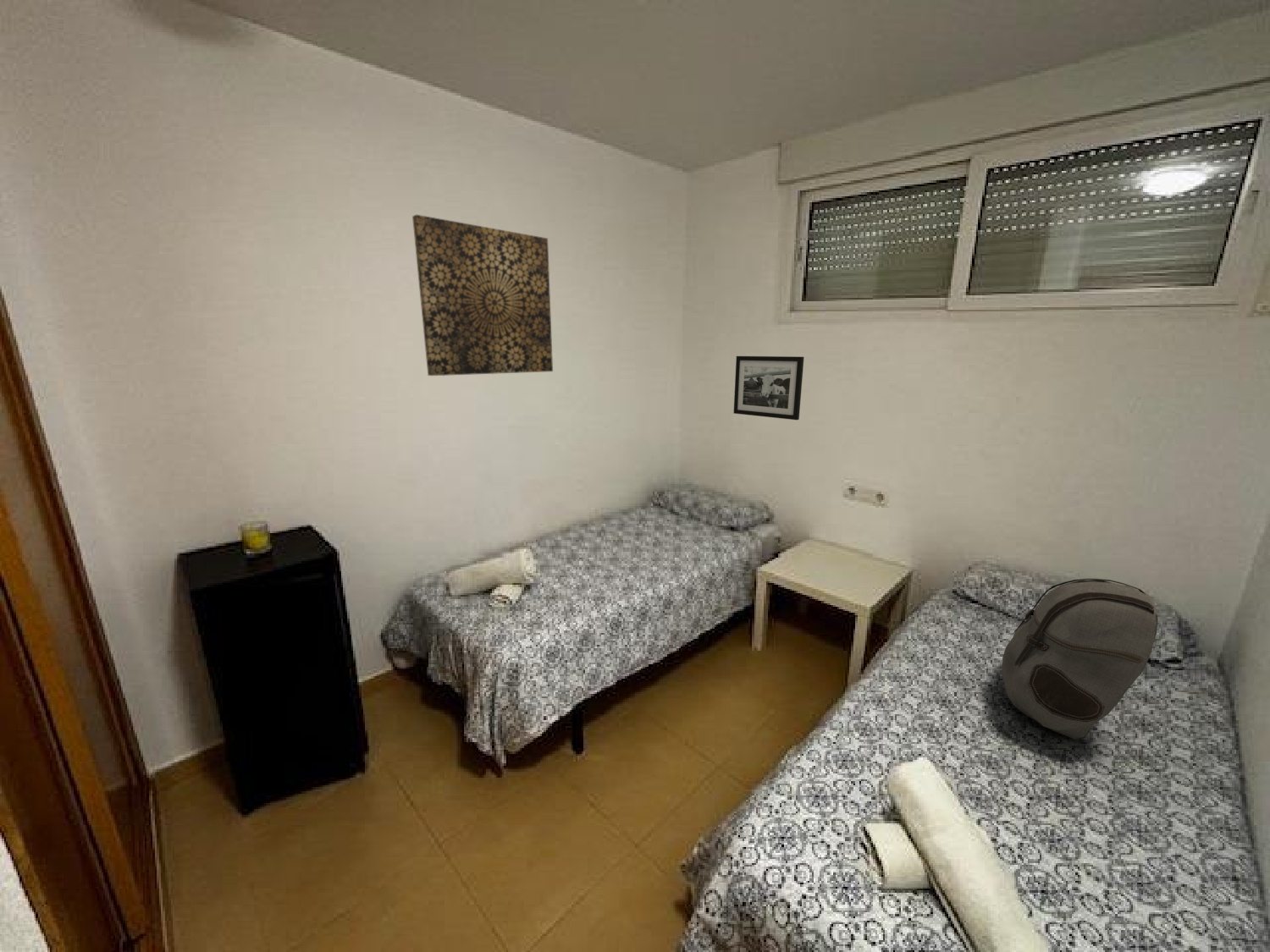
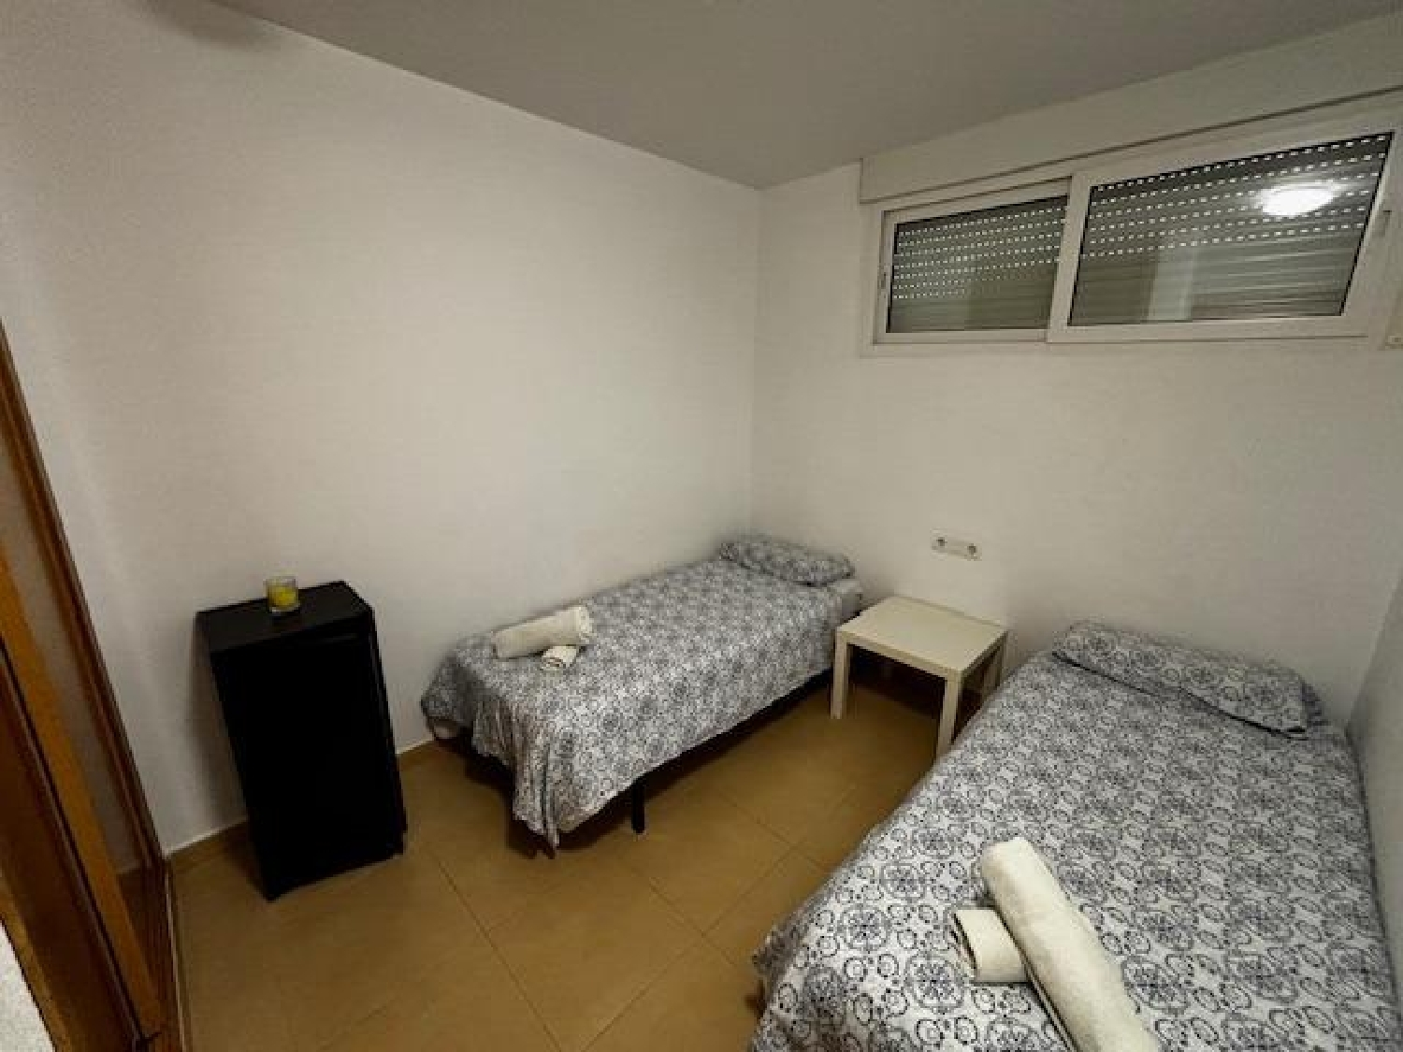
- wall art (491, 303)
- picture frame (766, 387)
- backpack (1068, 649)
